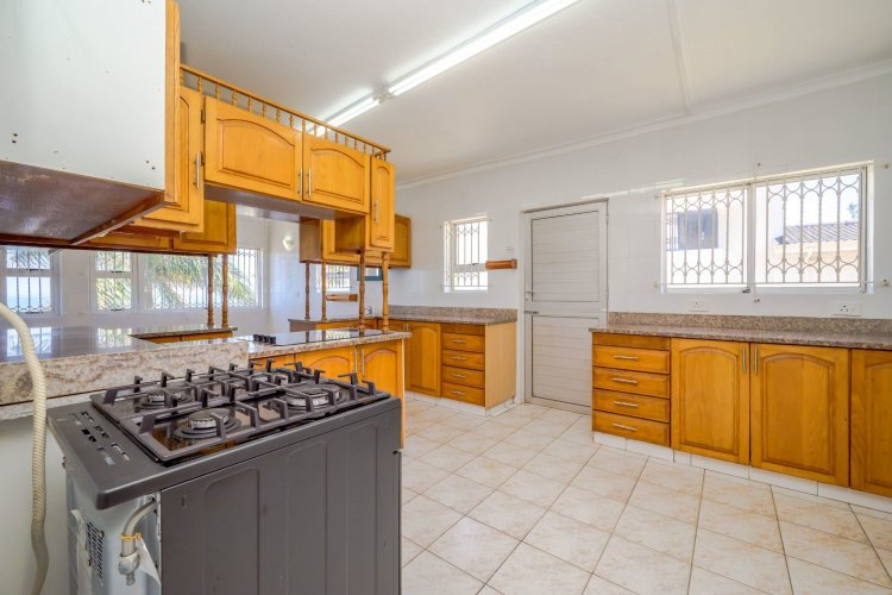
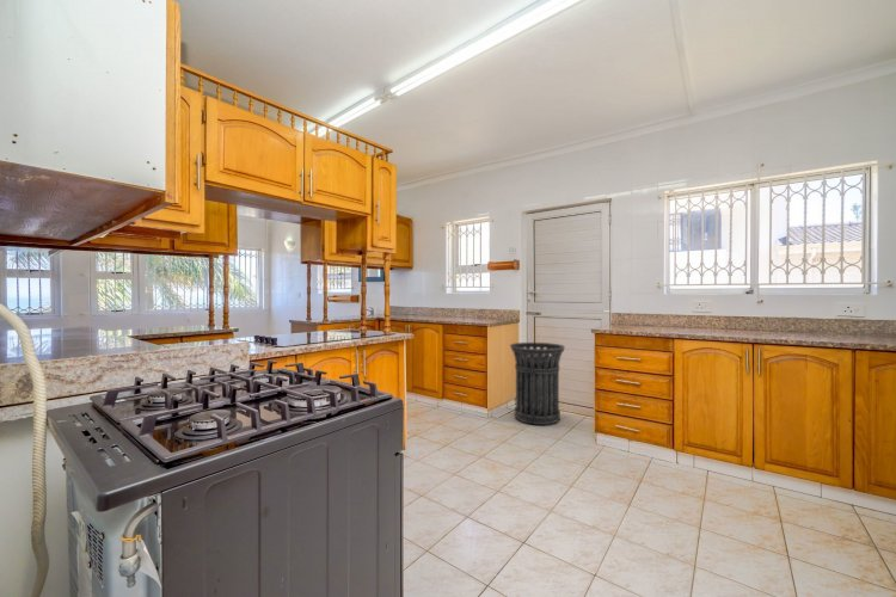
+ trash can (536, 381)
